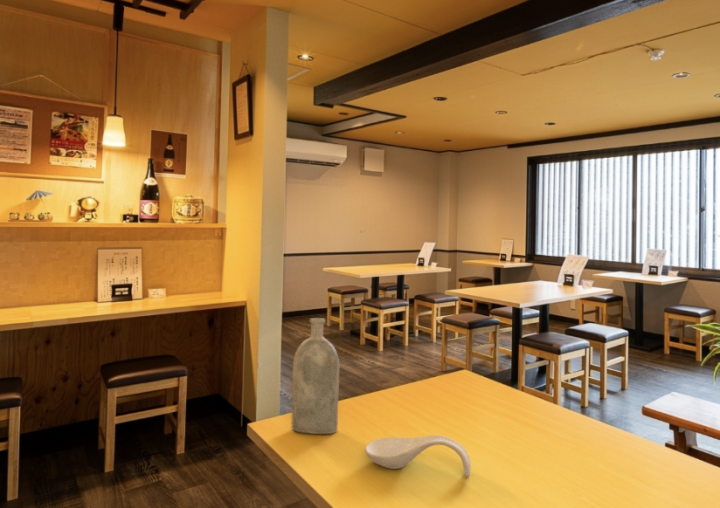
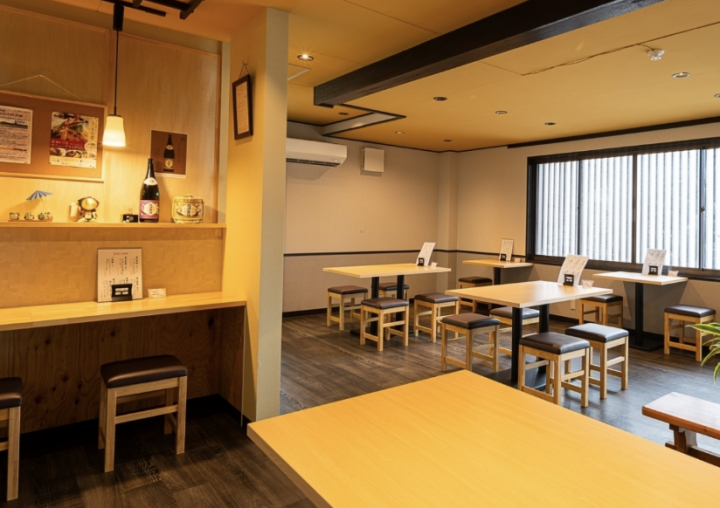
- bottle (315, 374)
- spoon rest (416, 450)
